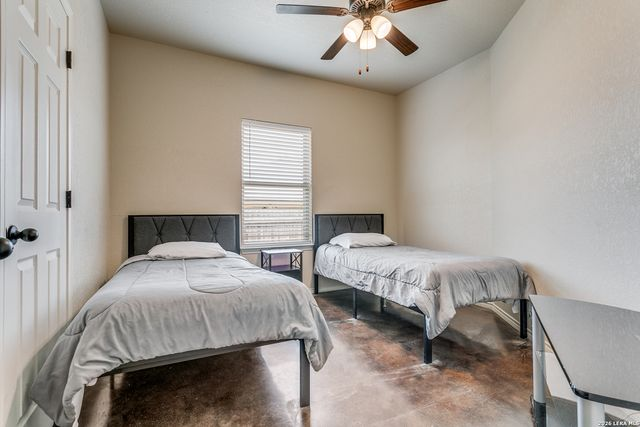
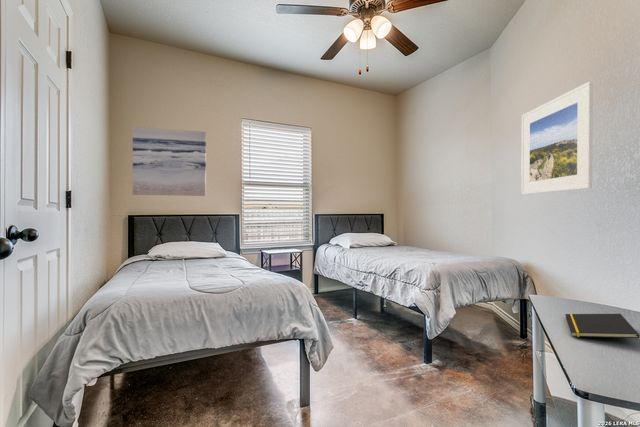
+ wall art (170, 162)
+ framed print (551, 146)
+ notepad (597, 324)
